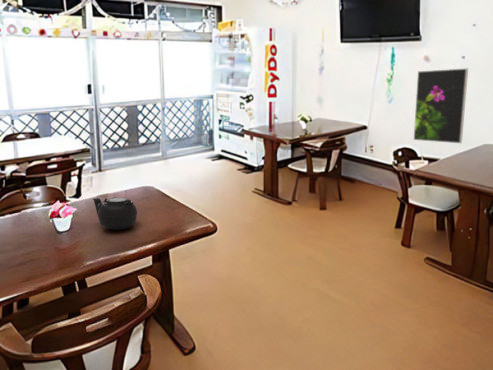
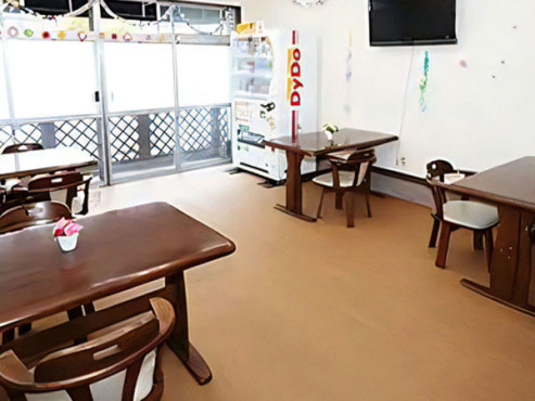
- teapot (114, 212)
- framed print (439, 106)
